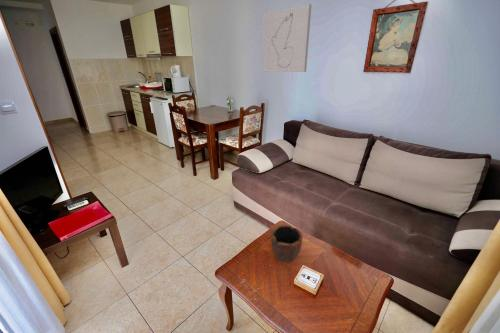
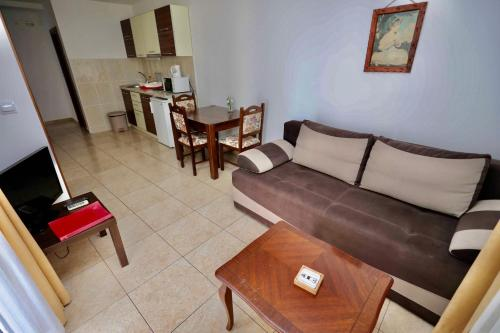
- wall art (283, 42)
- bowl (286, 245)
